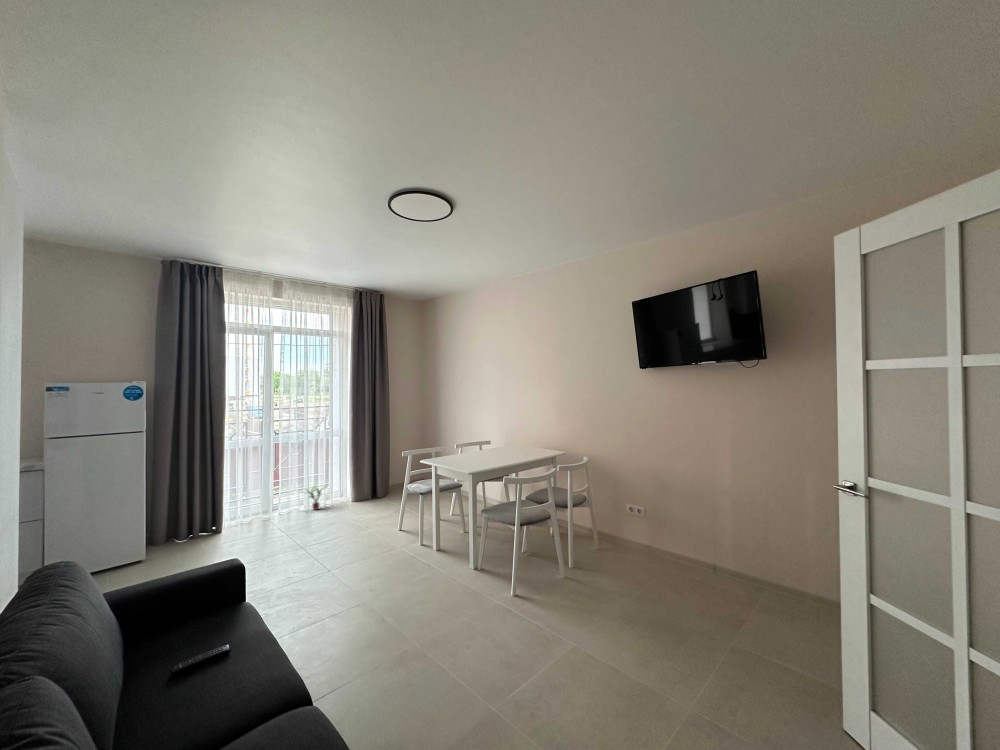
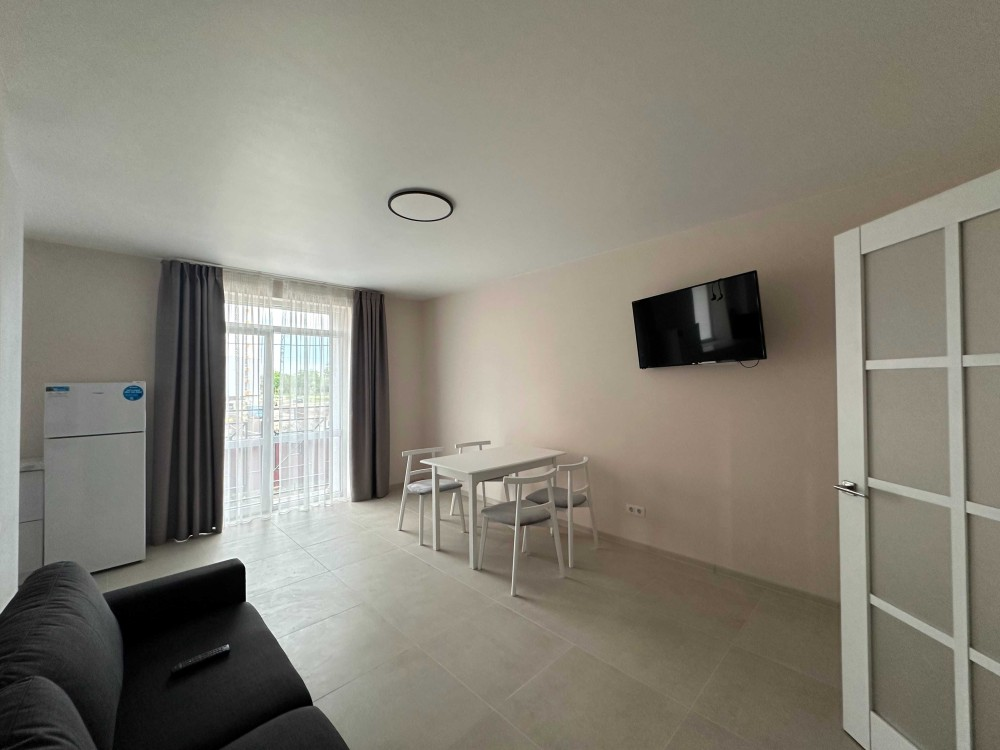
- potted plant (317, 497)
